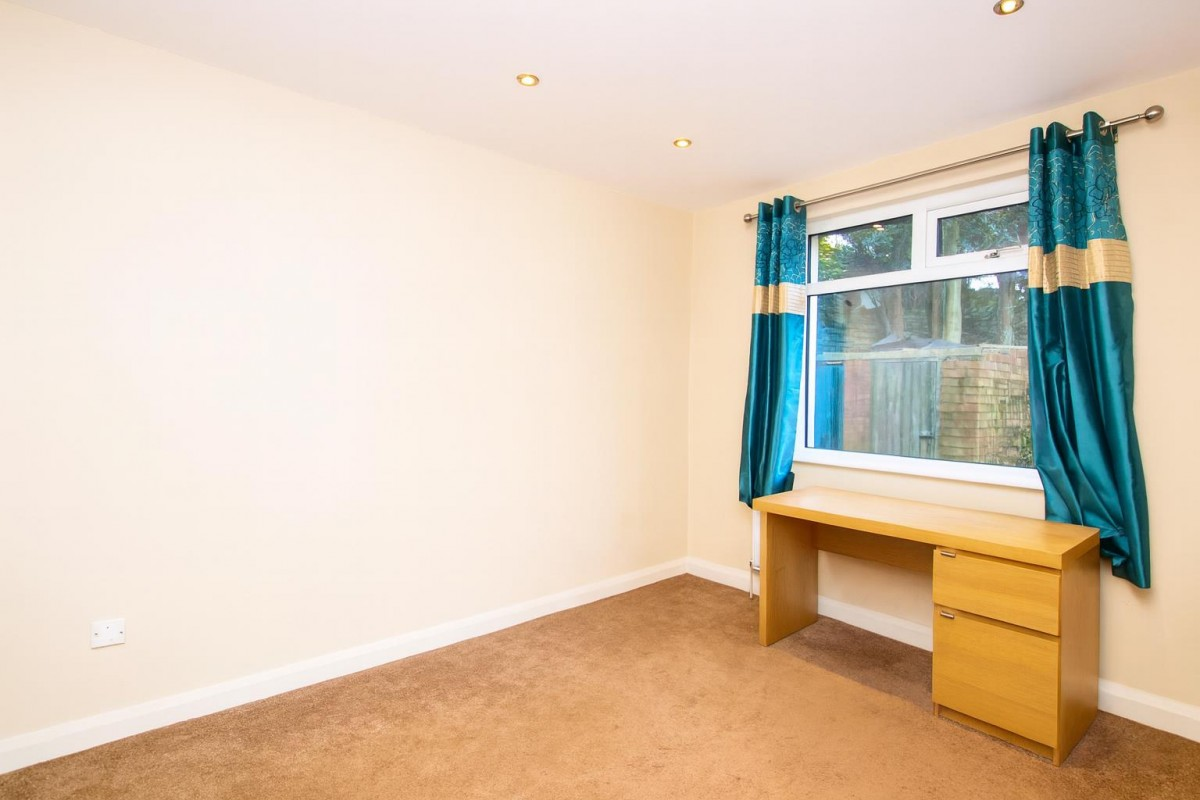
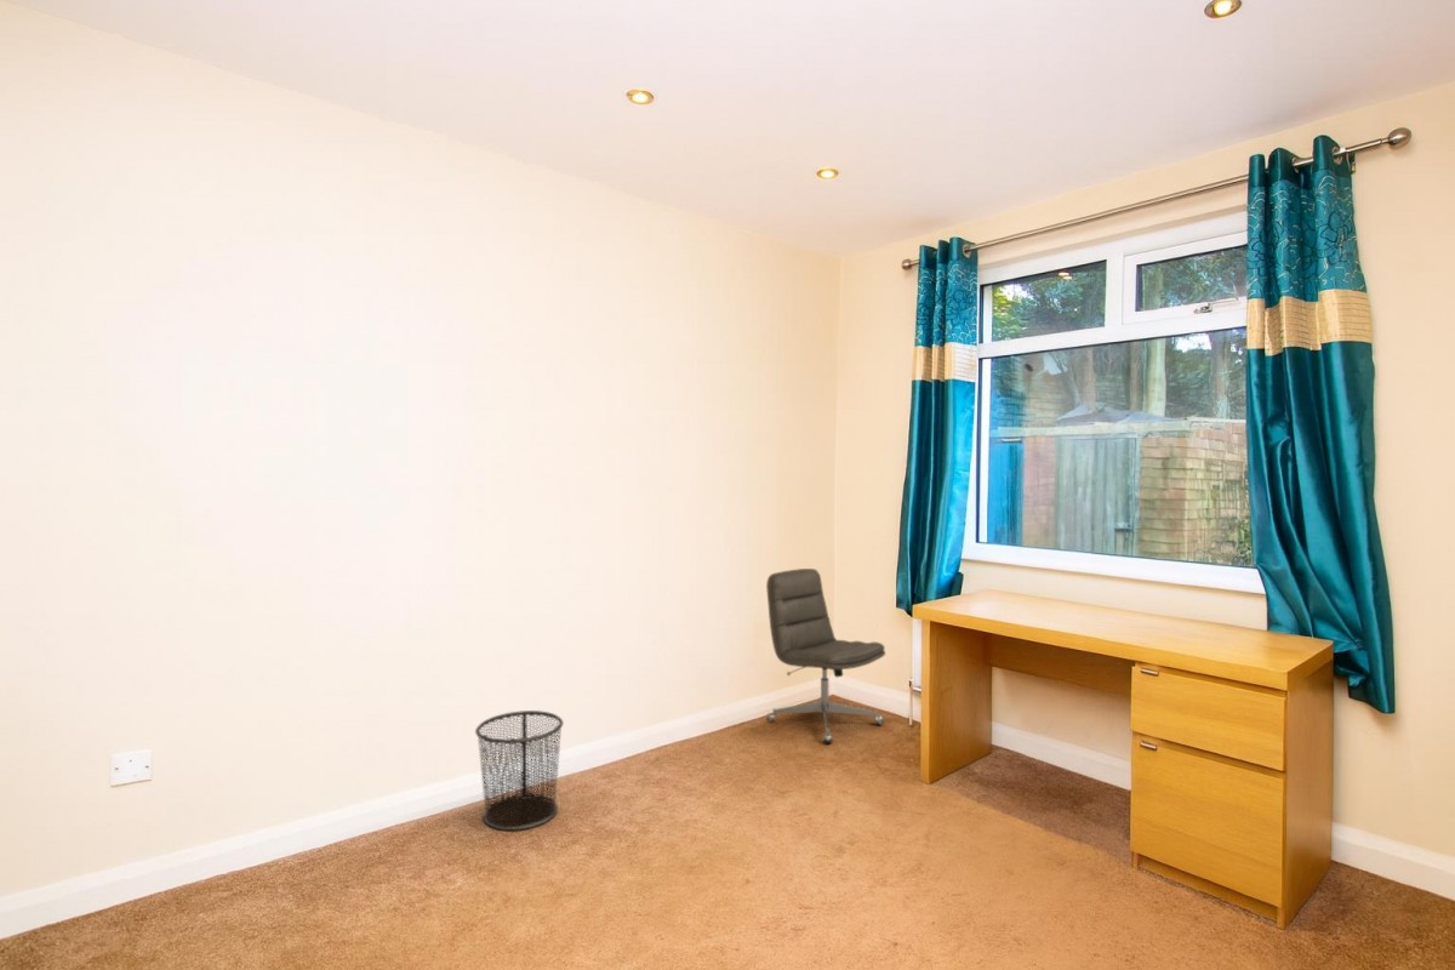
+ waste bin (520, 768)
+ chair (822, 647)
